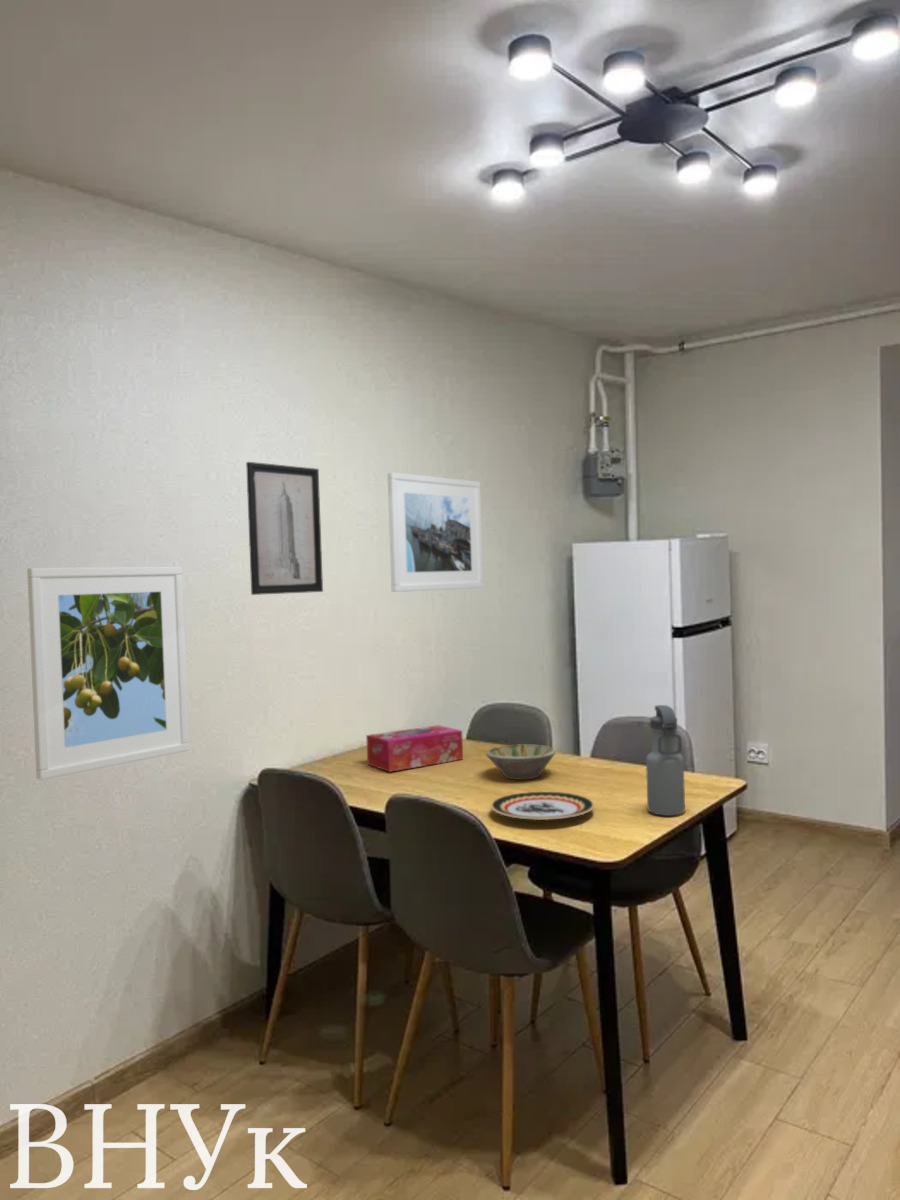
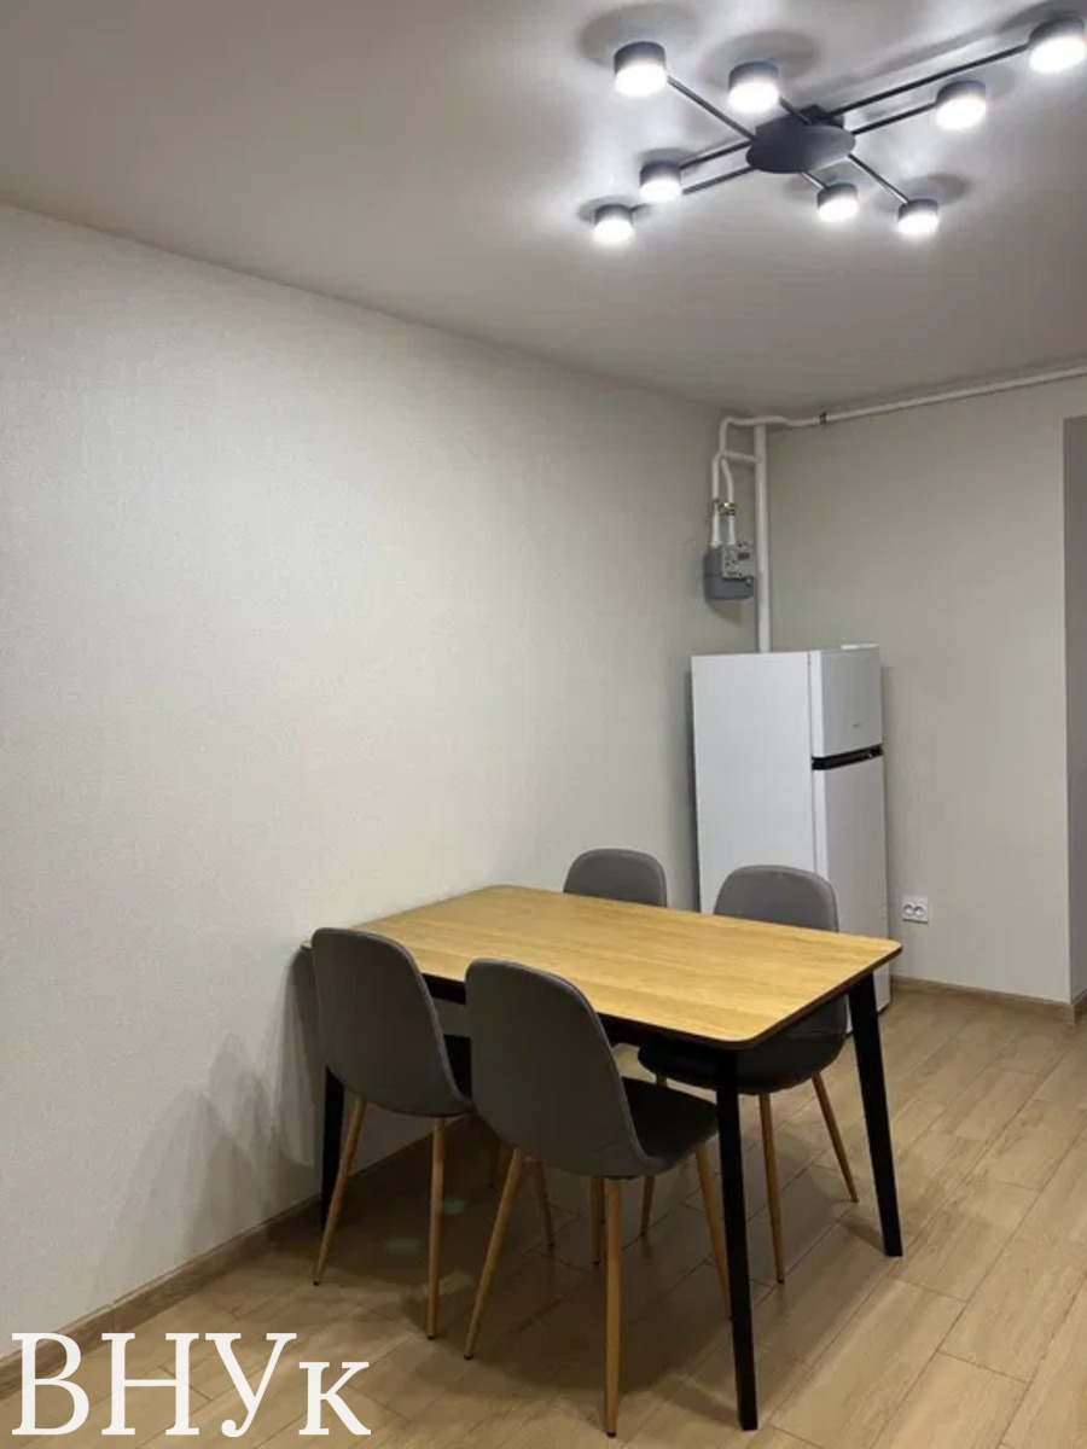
- plate (542, 808)
- bowl (521, 762)
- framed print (114, 665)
- wall art (286, 529)
- tissue box (414, 747)
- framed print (438, 533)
- water bottle (665, 759)
